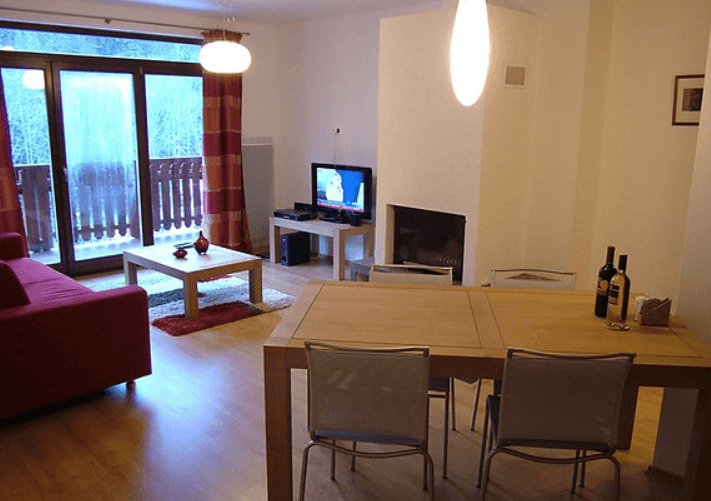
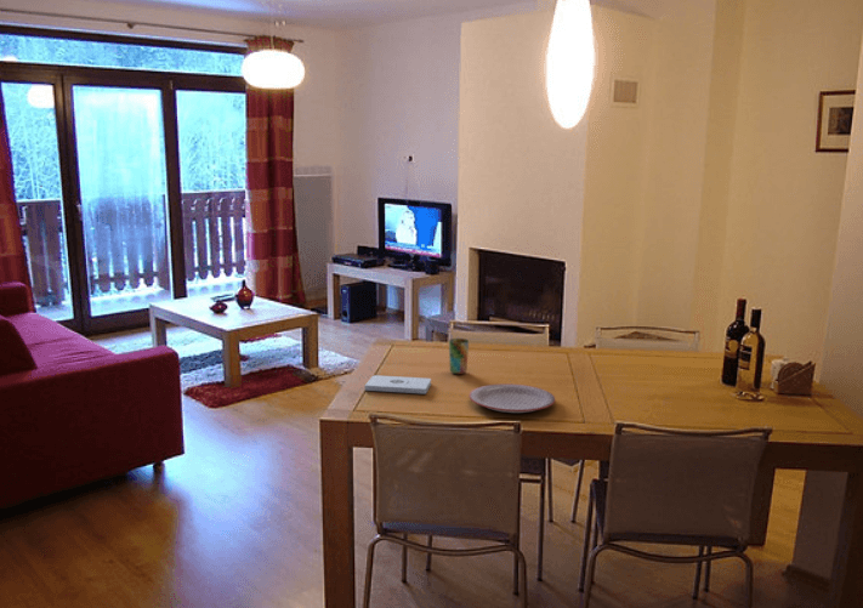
+ notepad (398, 383)
+ plate (511, 399)
+ cup (458, 356)
